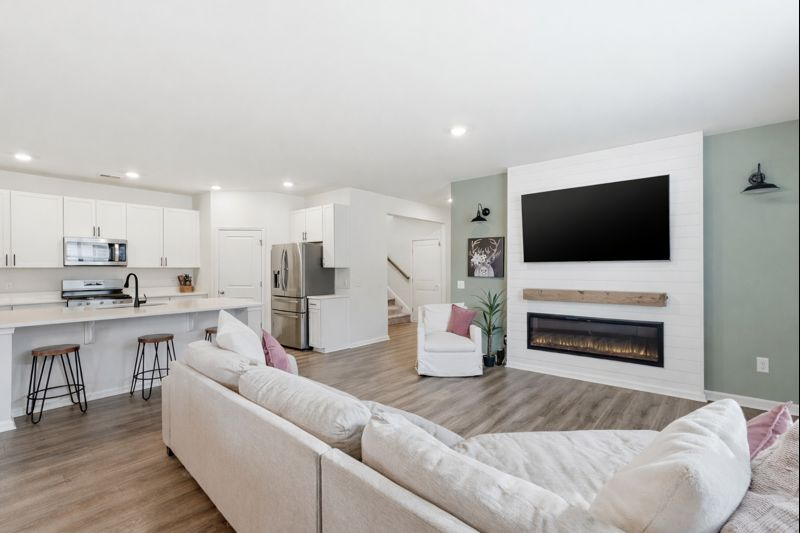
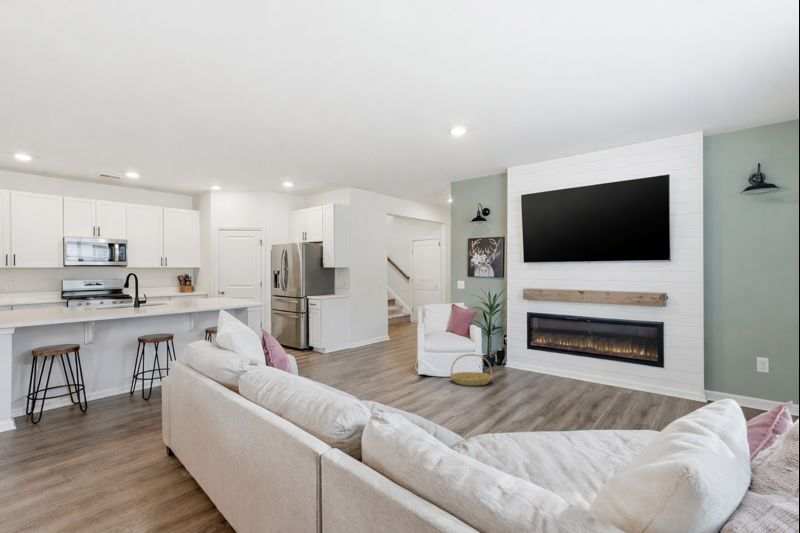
+ basket (471, 372)
